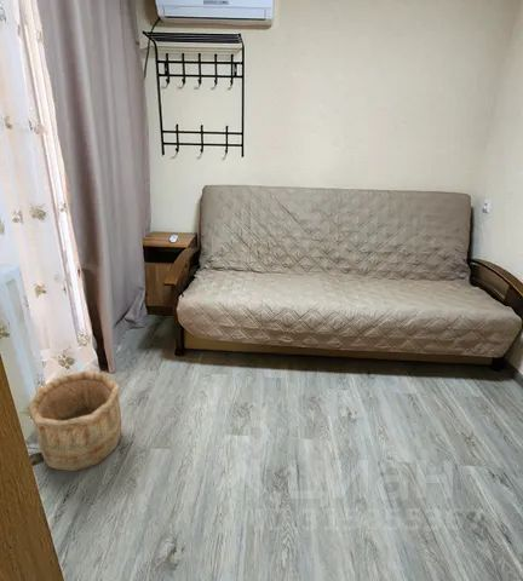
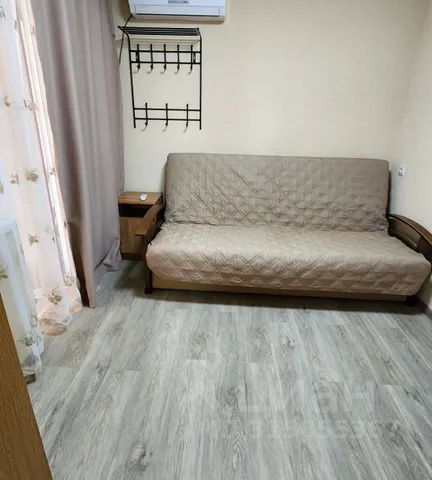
- wooden bucket (79, 419)
